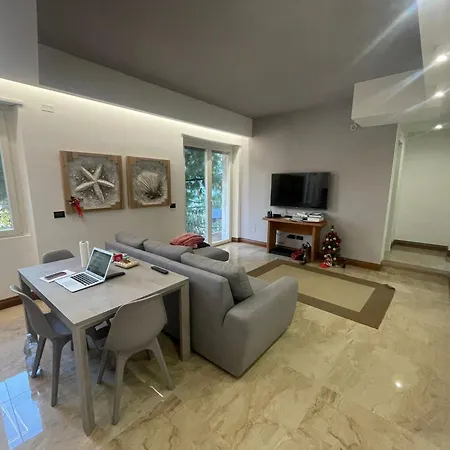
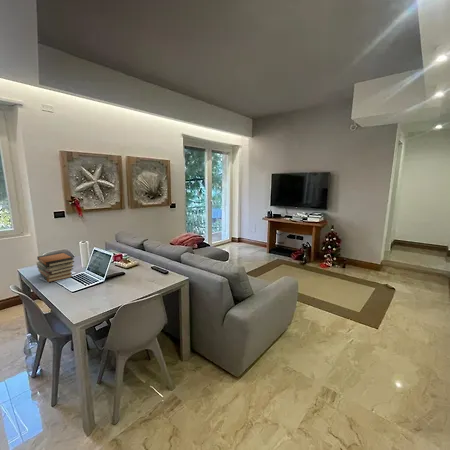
+ book stack (55, 266)
